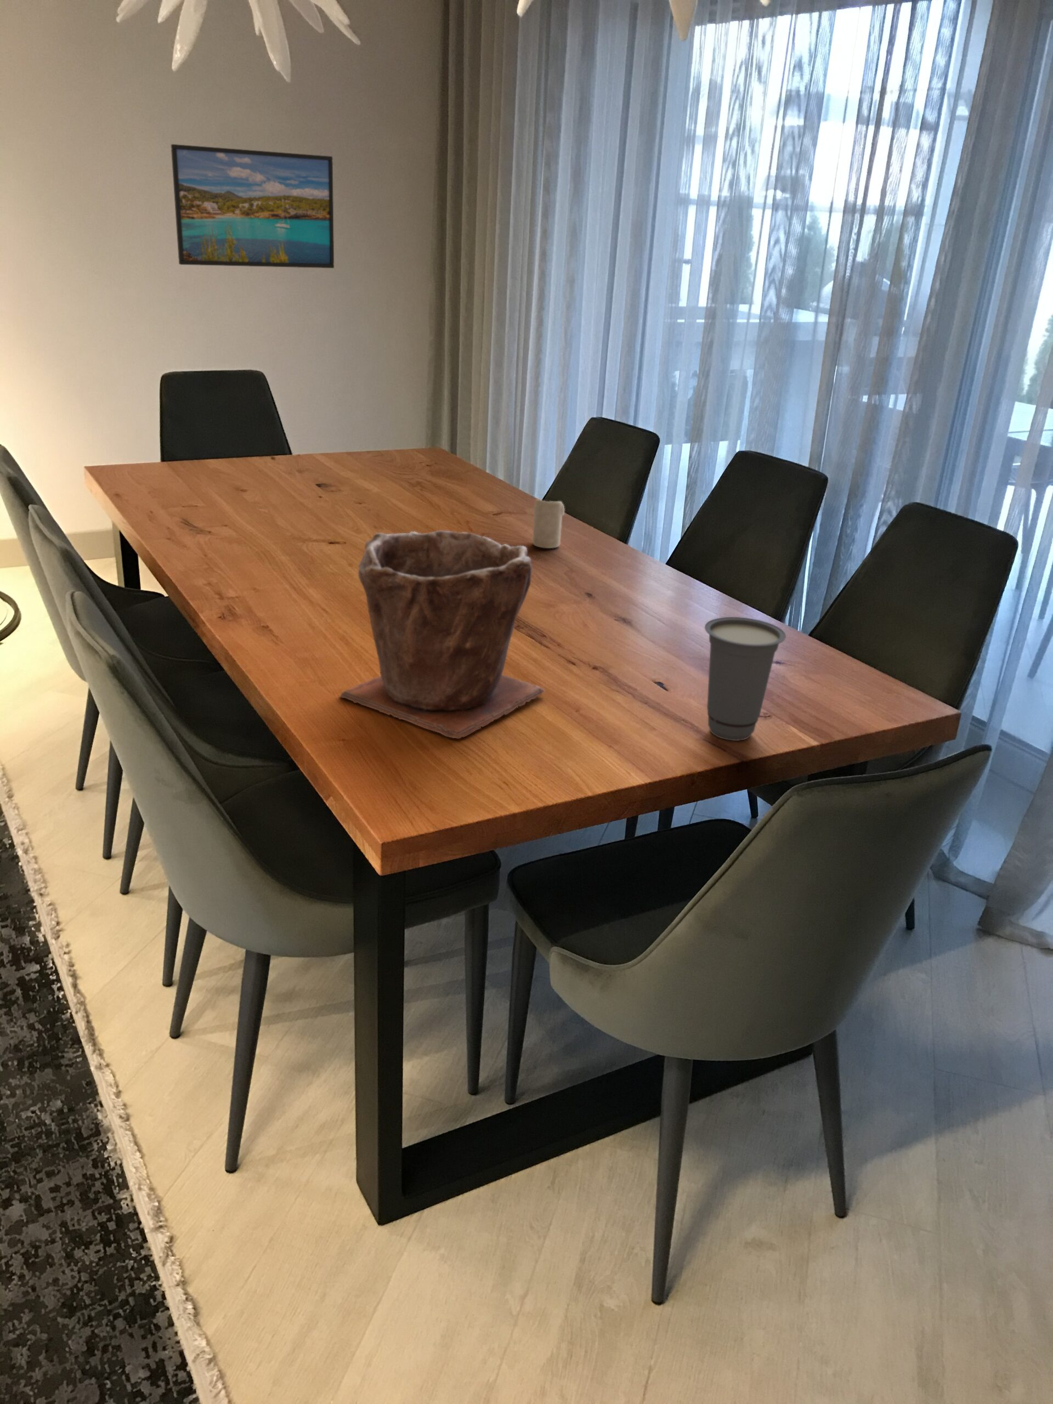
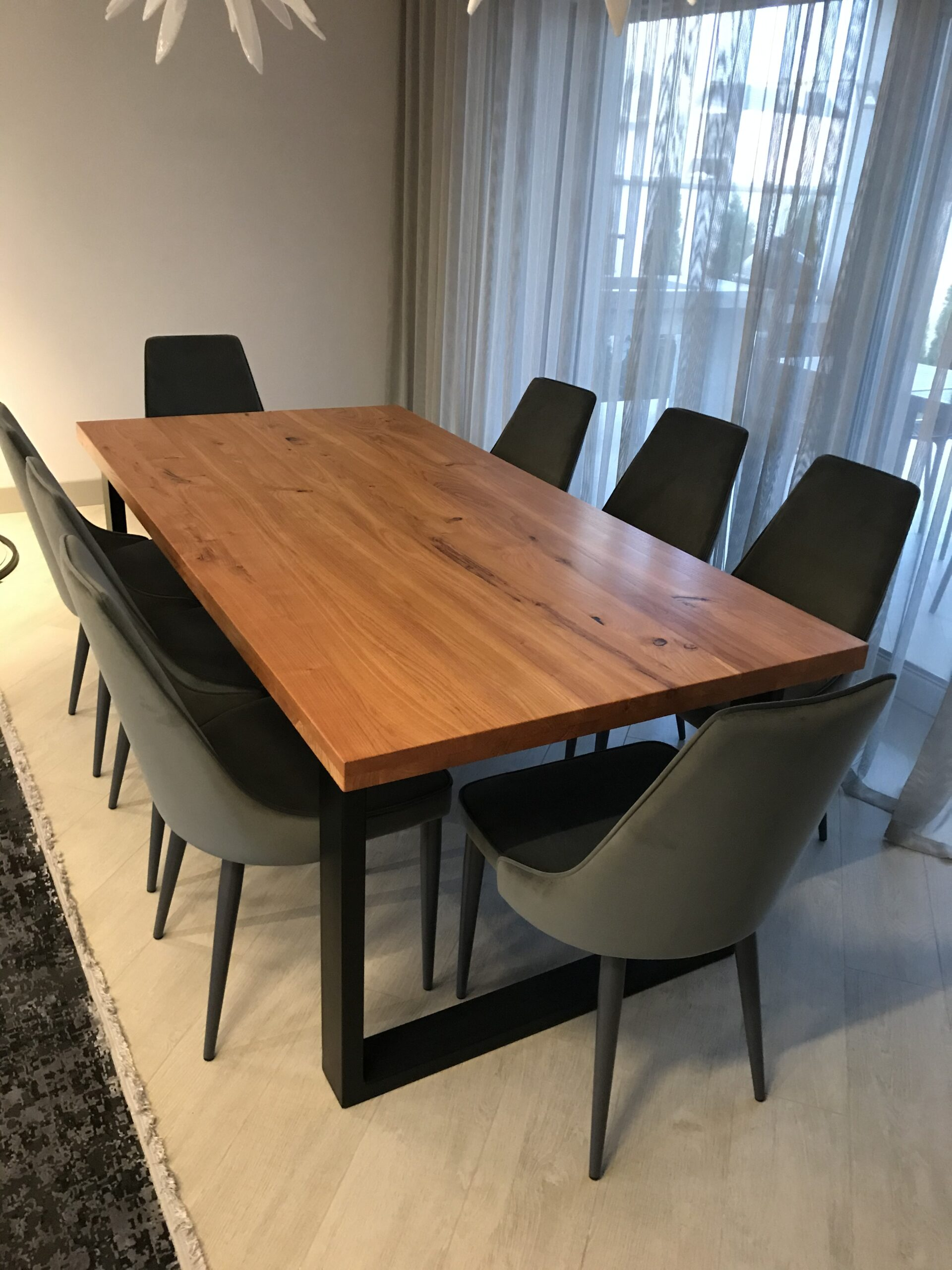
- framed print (257, 210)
- cup (737, 682)
- plant pot (447, 621)
- candle (548, 521)
